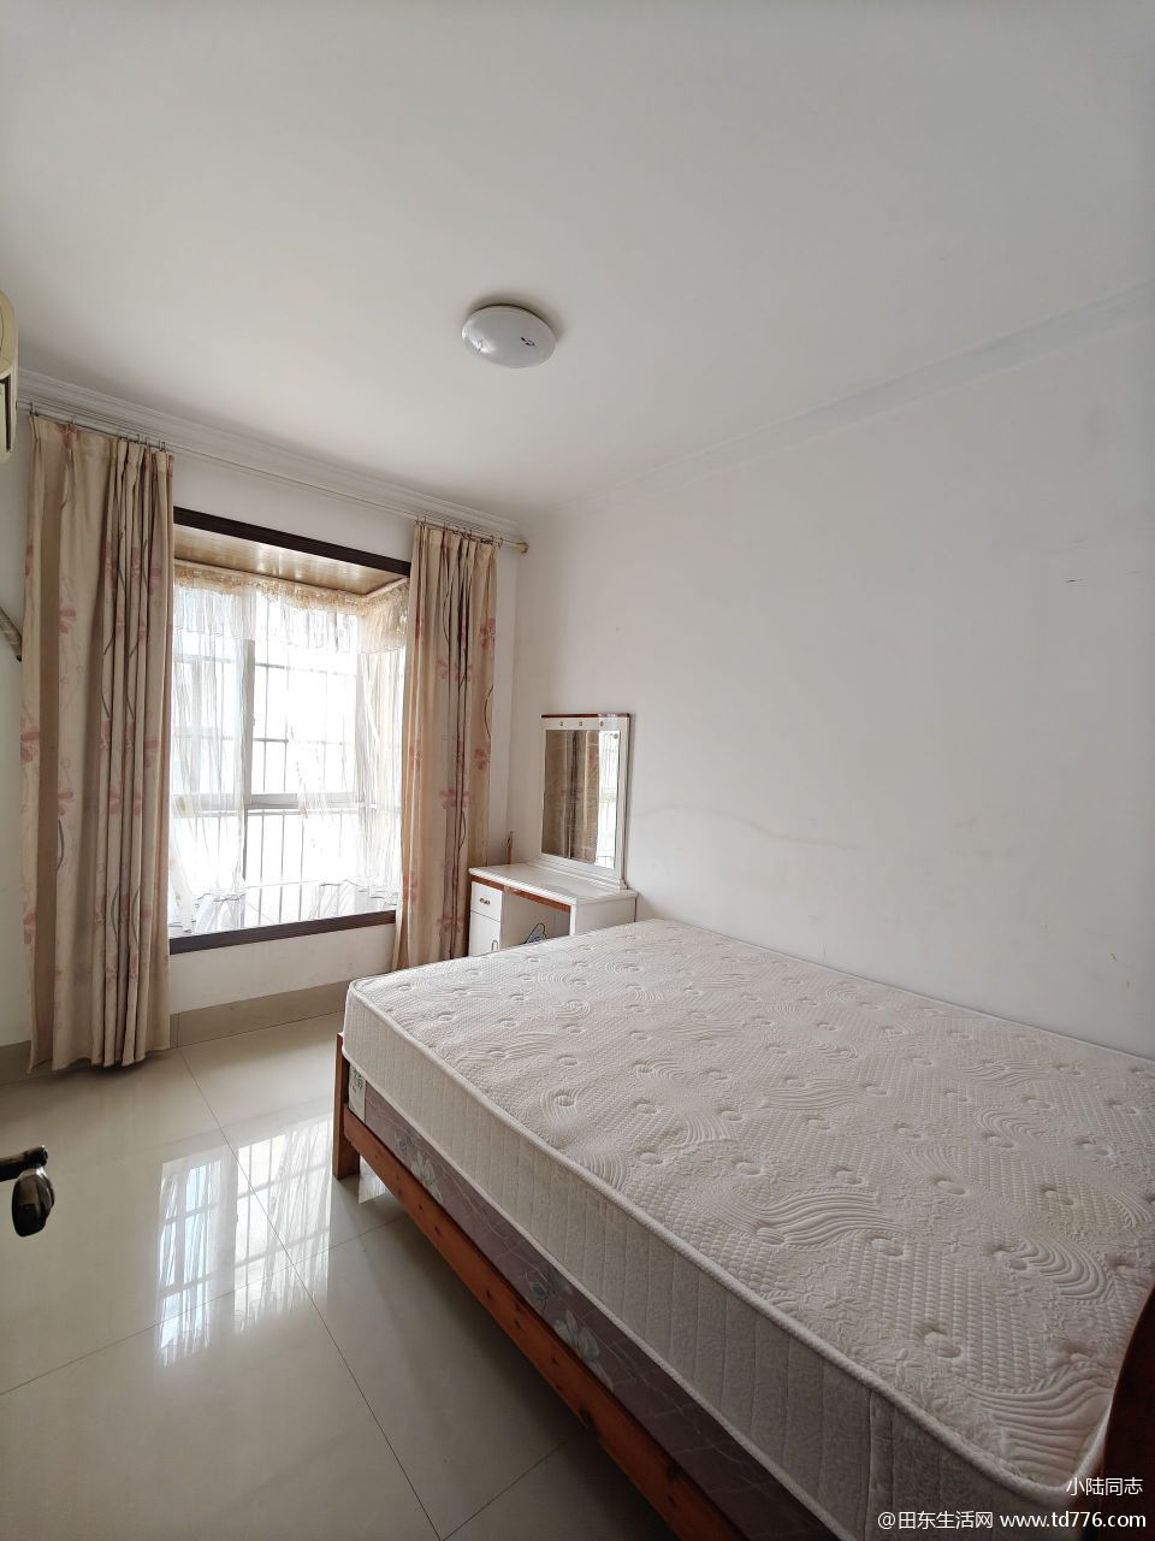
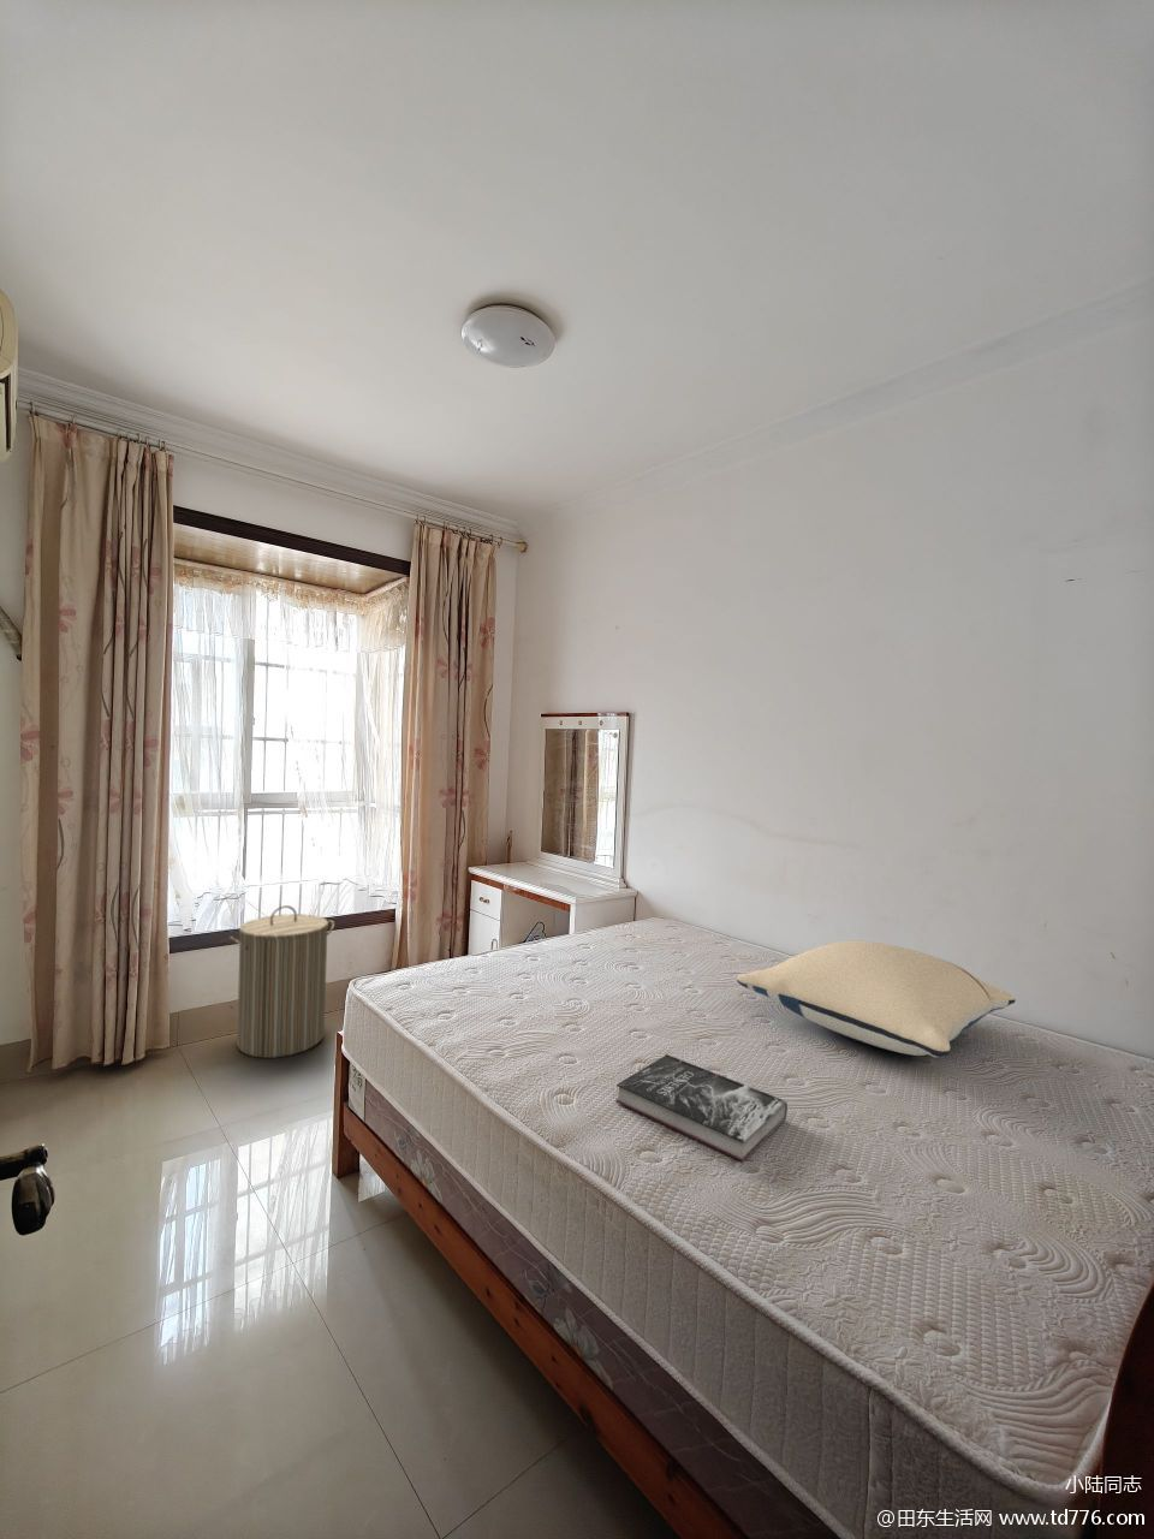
+ laundry hamper (284, 973)
+ pillow (875, 989)
+ book (699, 1100)
